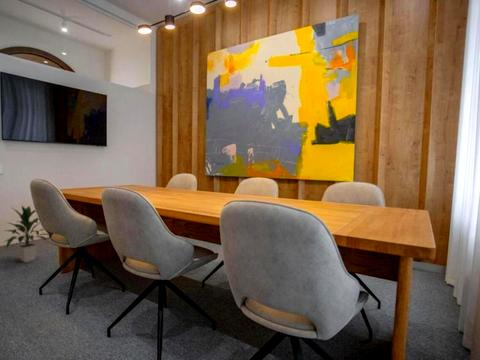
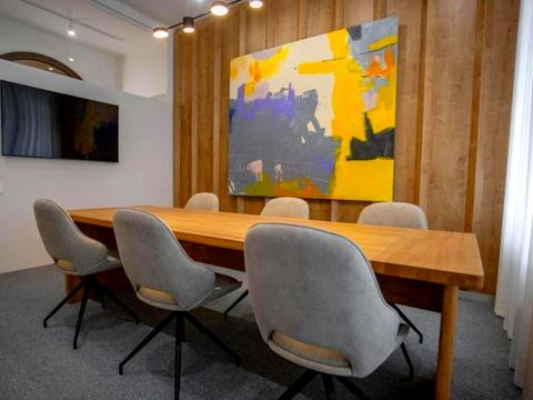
- indoor plant (27, 231)
